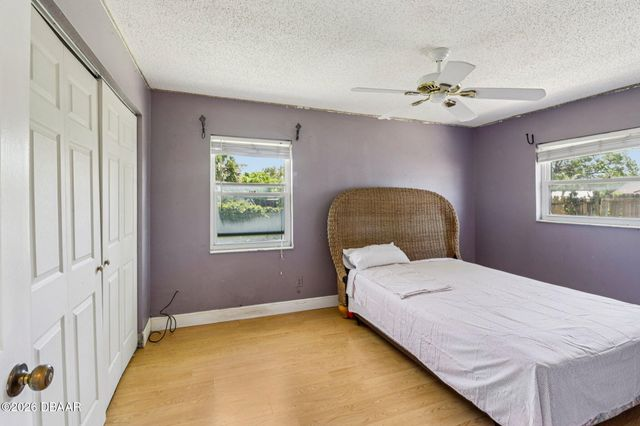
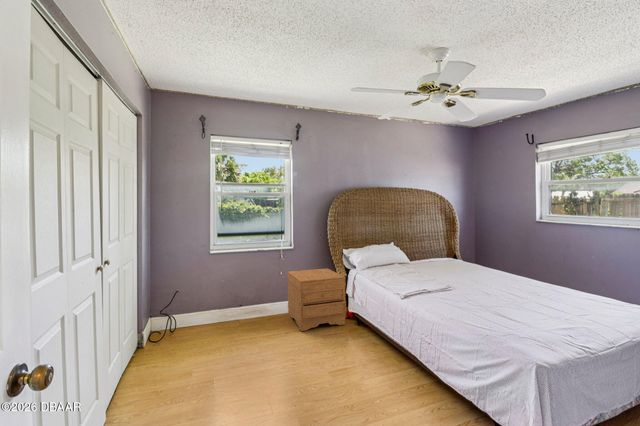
+ nightstand (316, 297)
